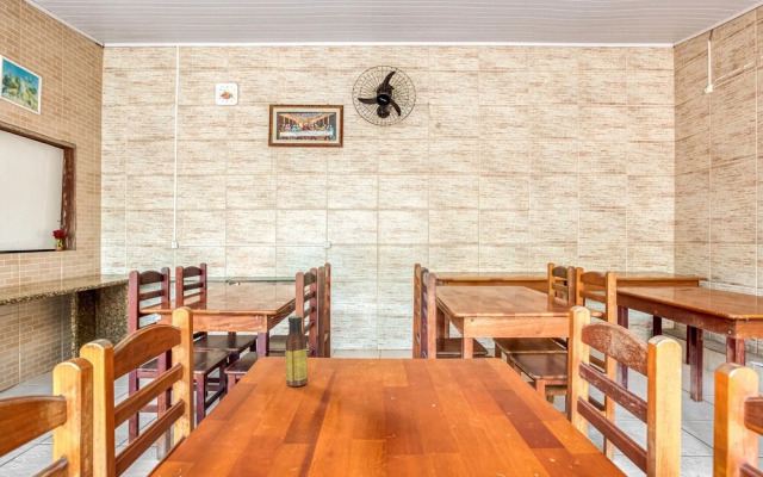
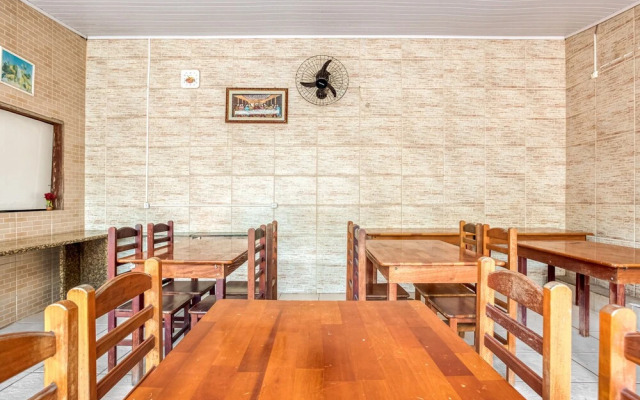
- sauce bottle (296, 349)
